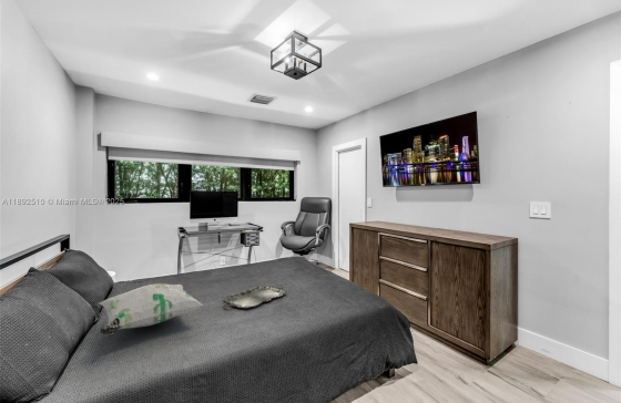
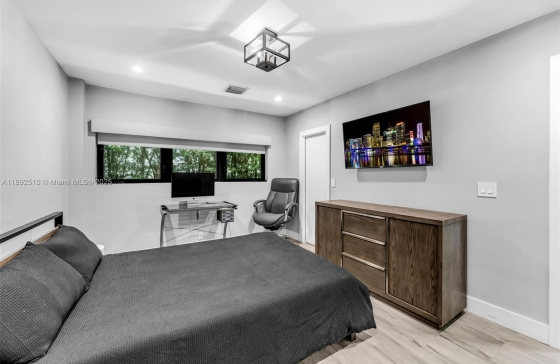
- decorative pillow (150, 304)
- serving tray (255, 294)
